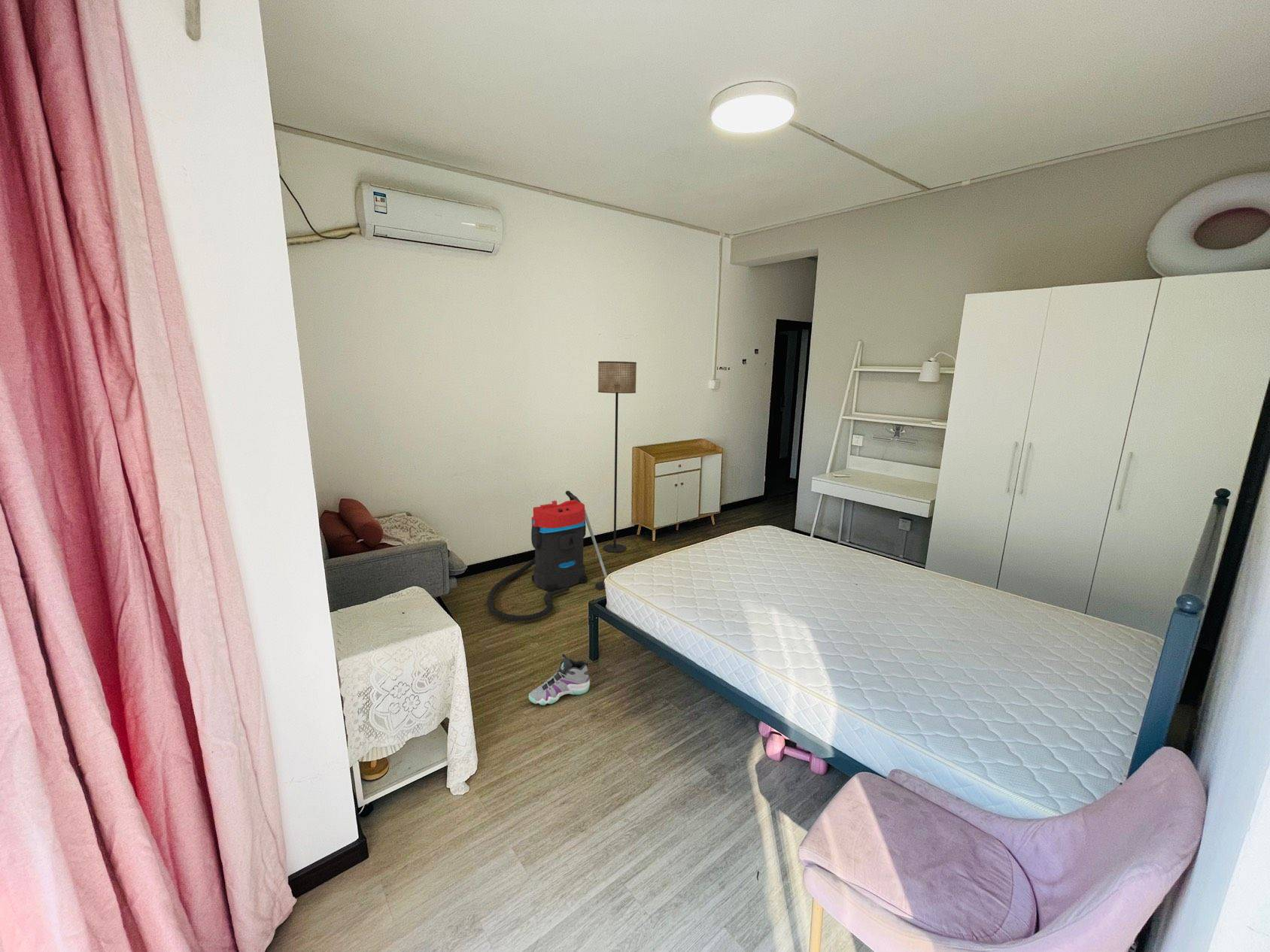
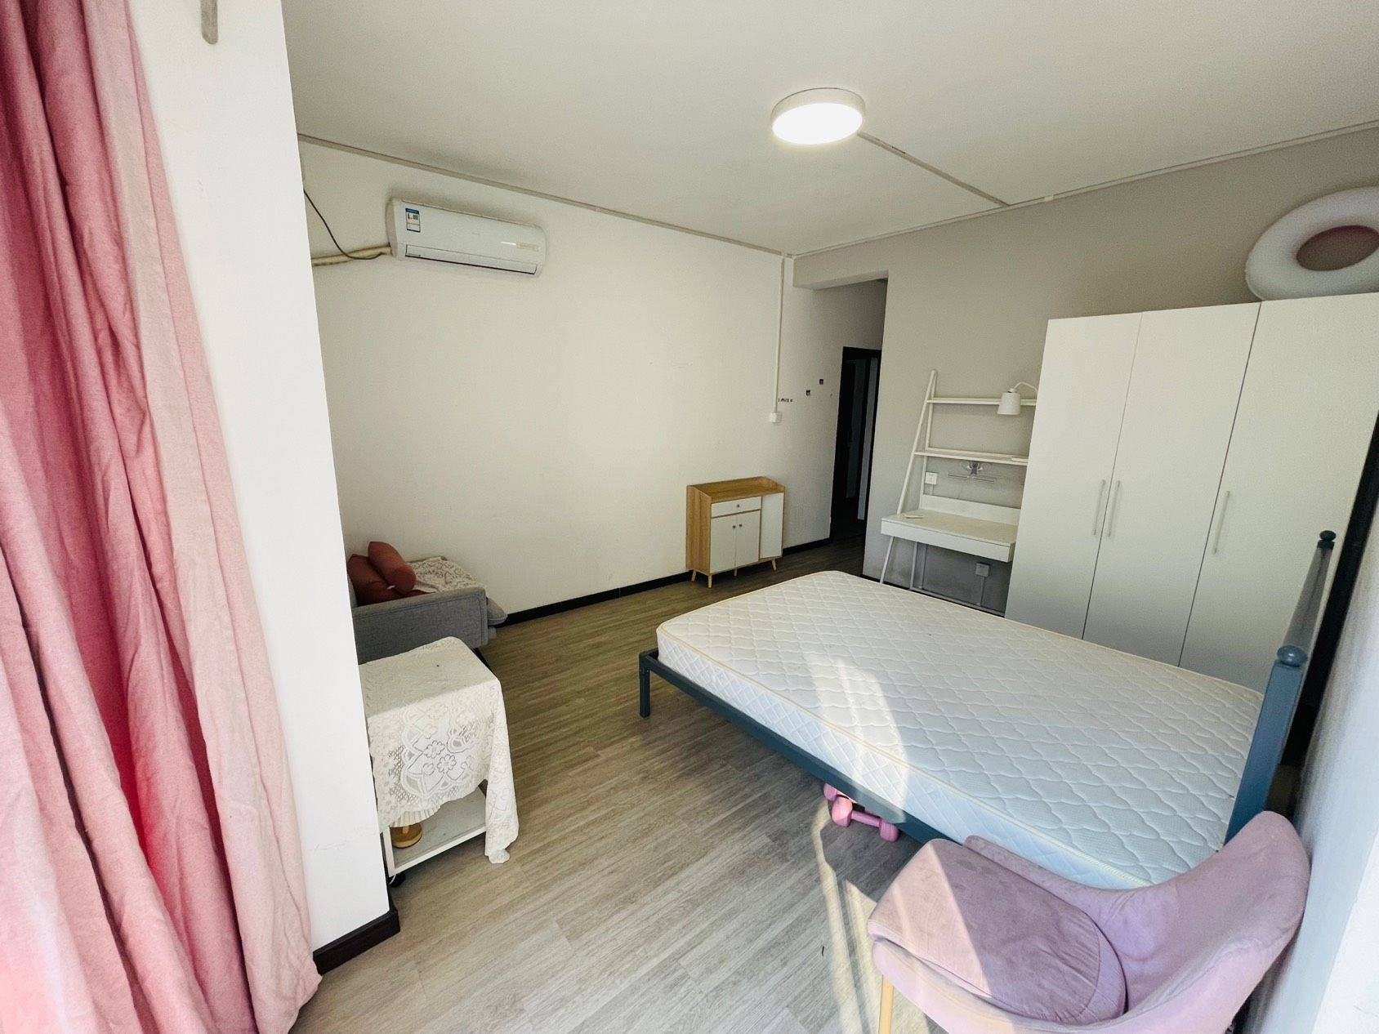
- vacuum cleaner (549, 544)
- sneaker (559, 675)
- floor lamp (615, 459)
